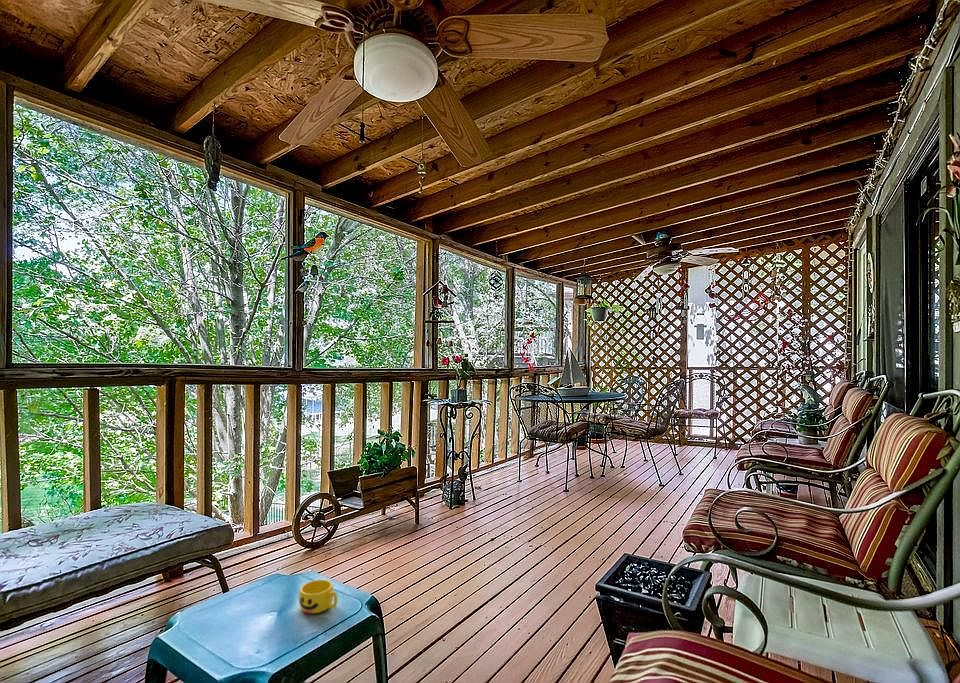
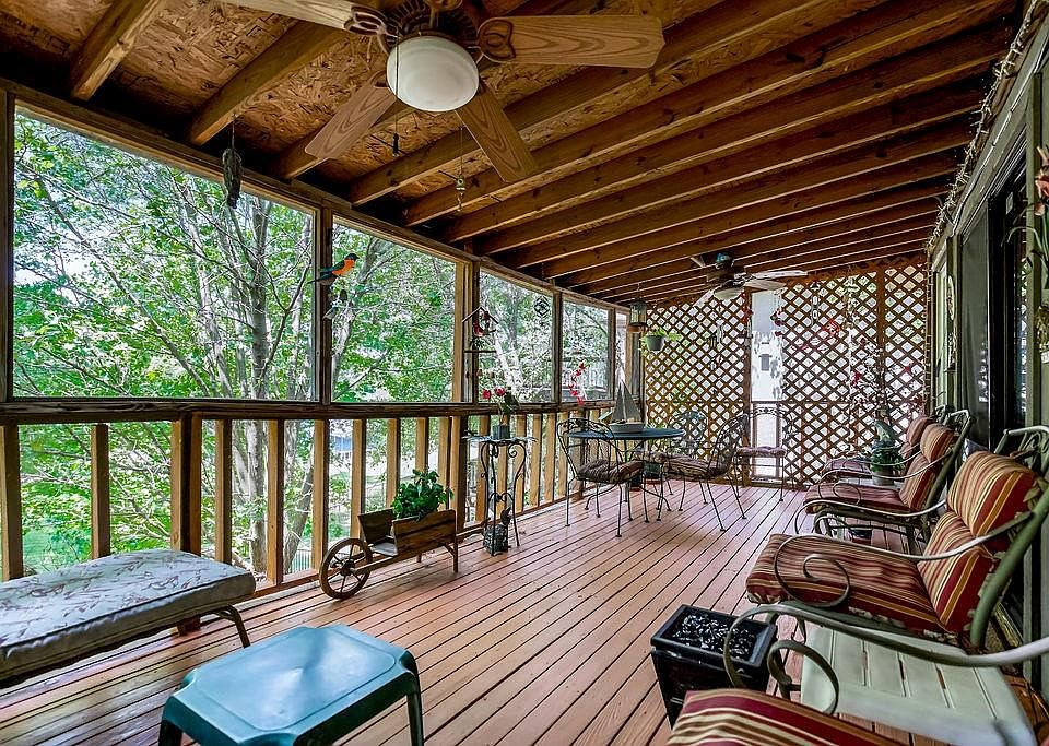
- cup (320, 597)
